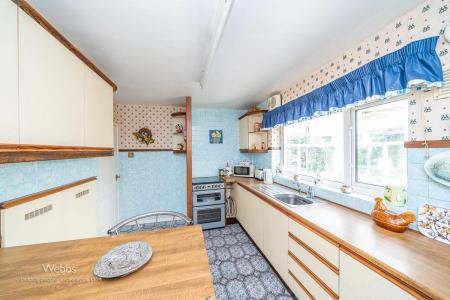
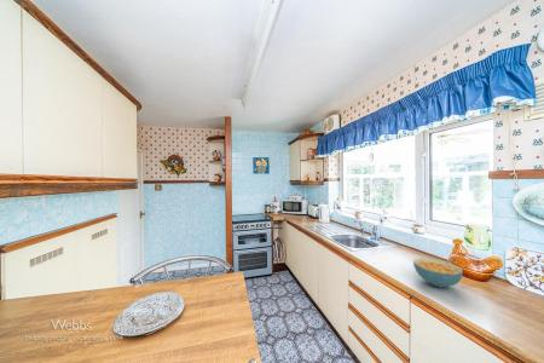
+ cereal bowl (436, 275)
